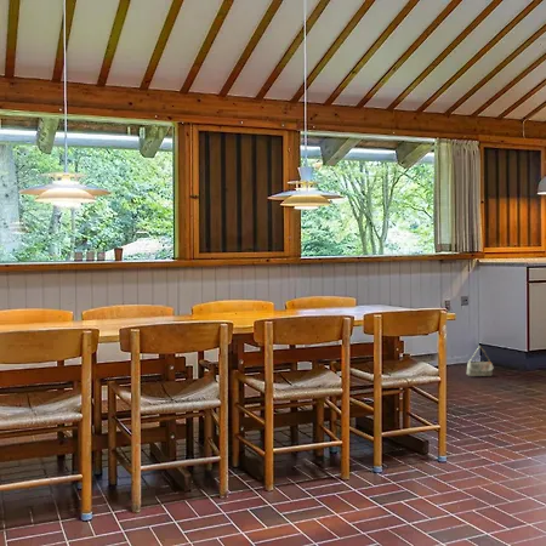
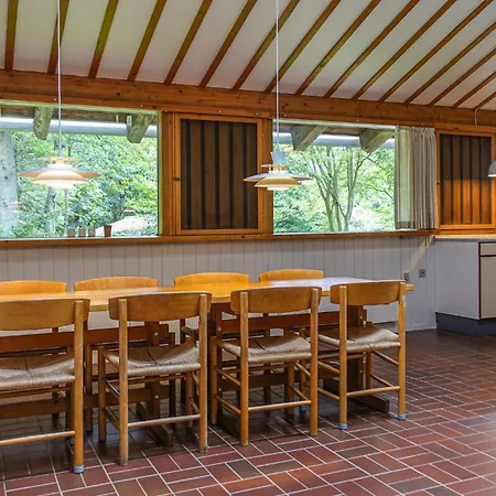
- bag (479, 362)
